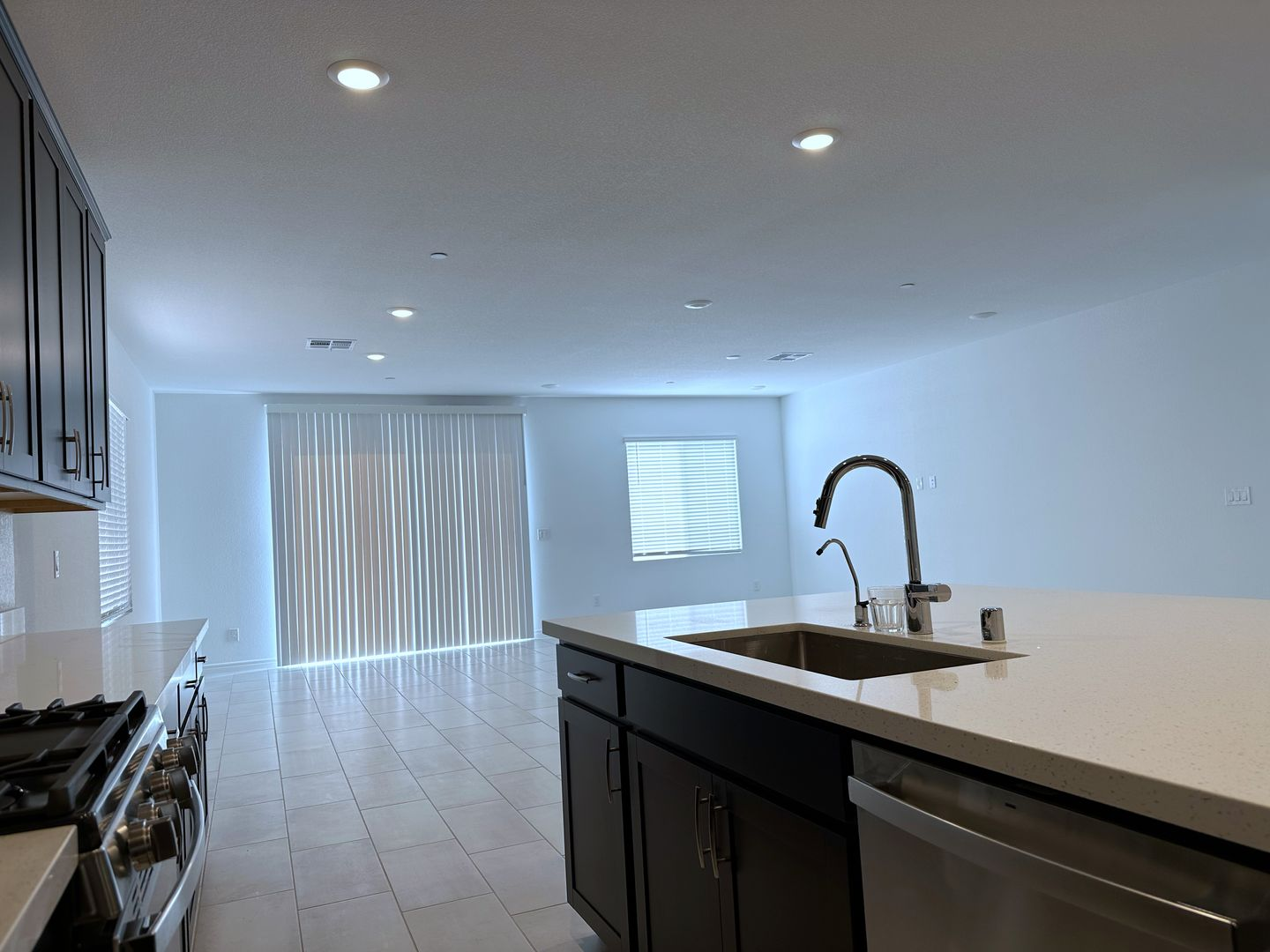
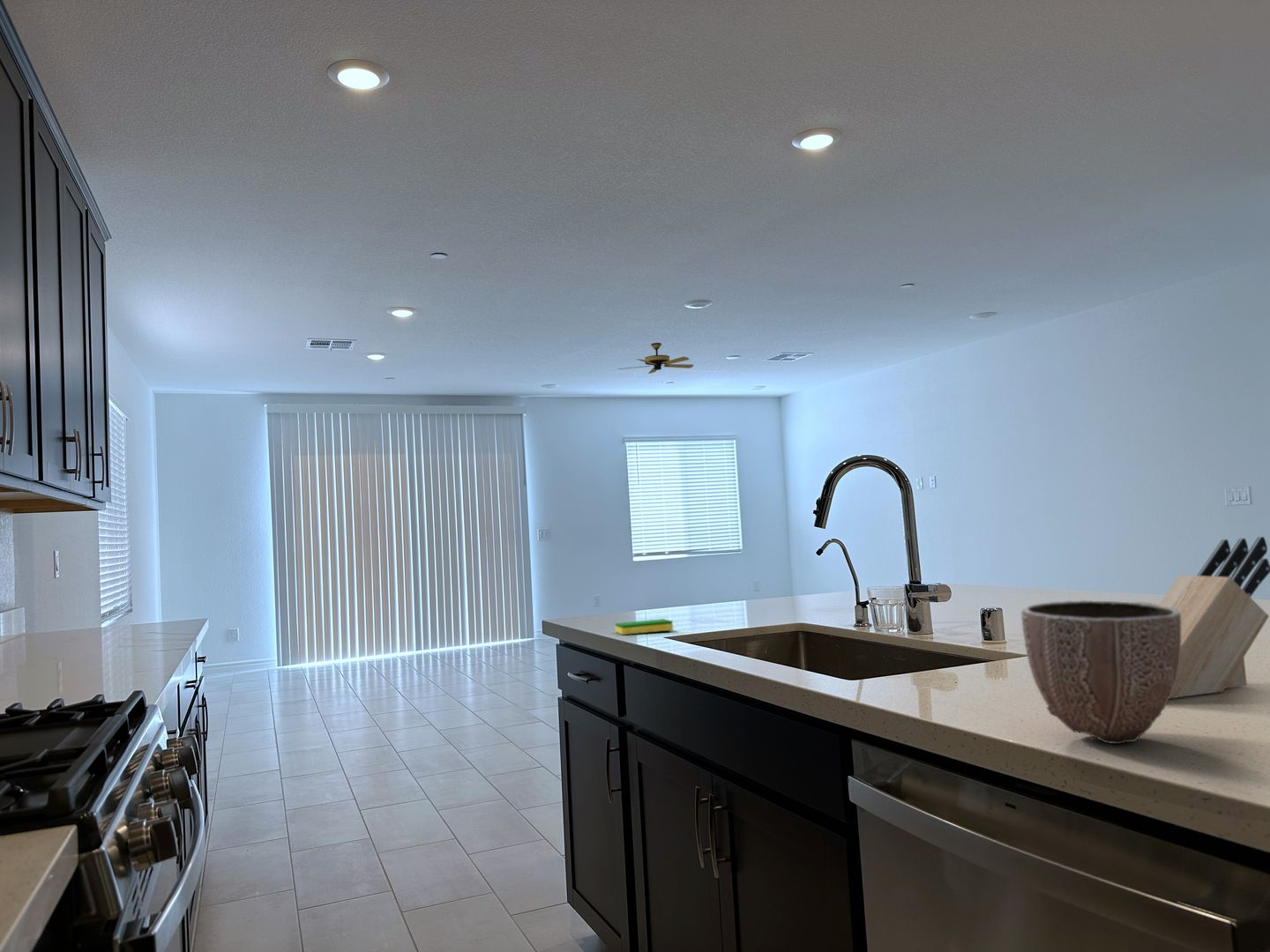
+ decorative bowl (1103, 672)
+ knife block (1191, 614)
+ dish sponge (644, 626)
+ ceiling fan (655, 364)
